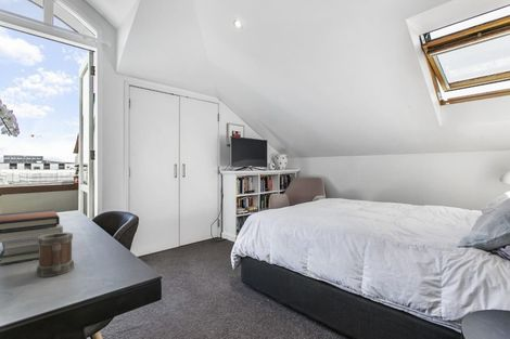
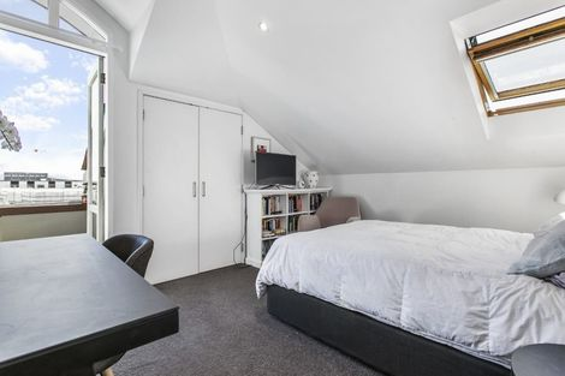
- book stack (29, 233)
- mug (55, 253)
